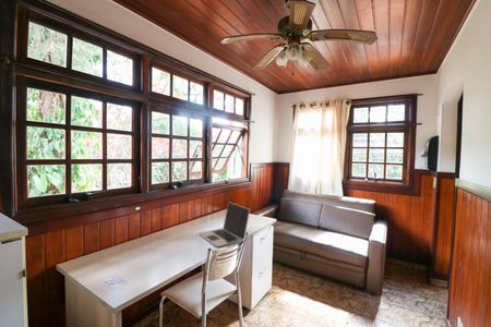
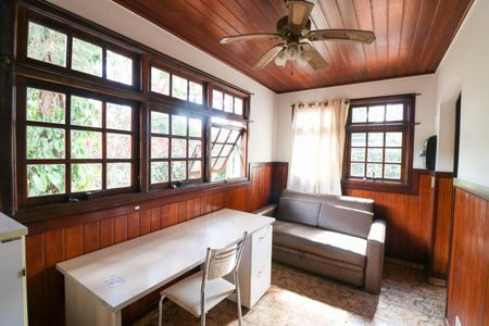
- laptop (225, 221)
